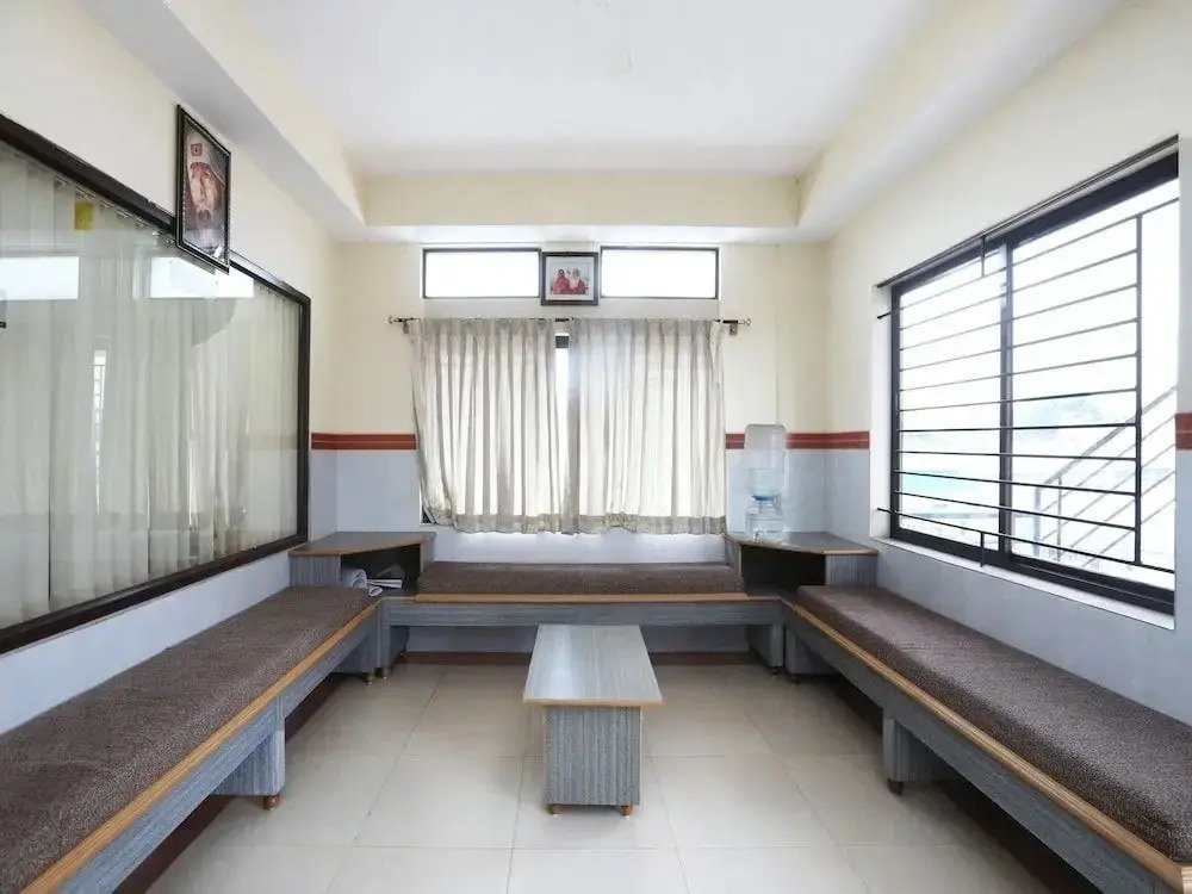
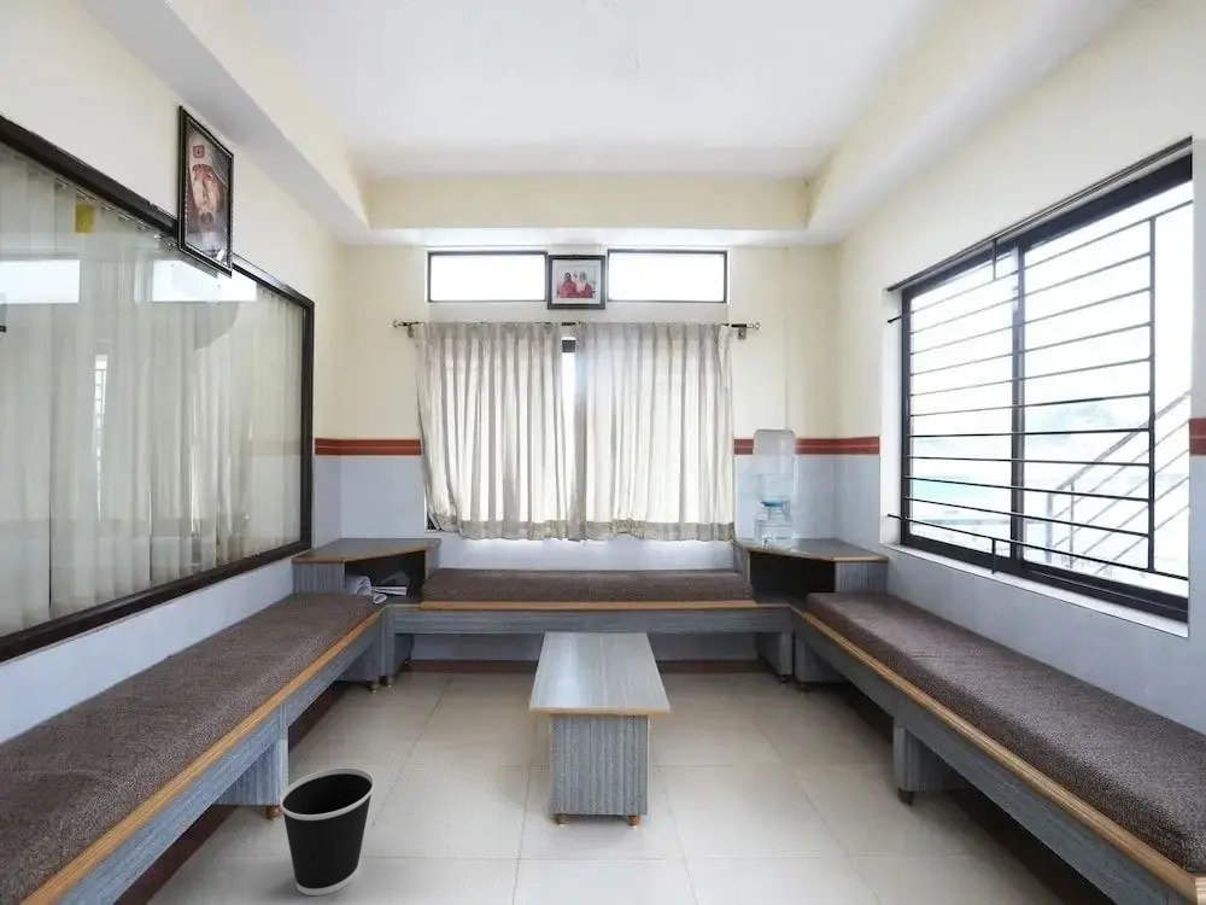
+ wastebasket (327, 831)
